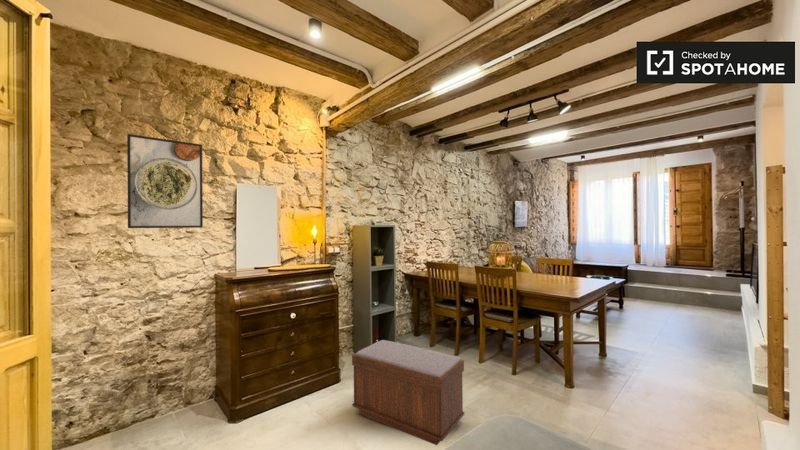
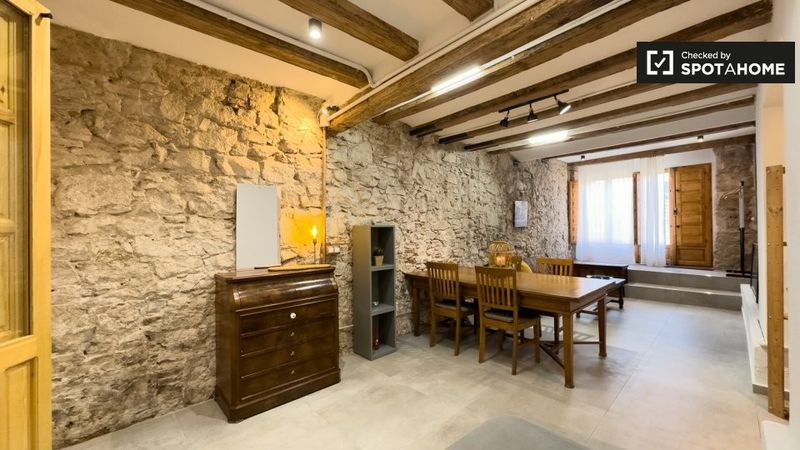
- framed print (167, 183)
- bench (407, 385)
